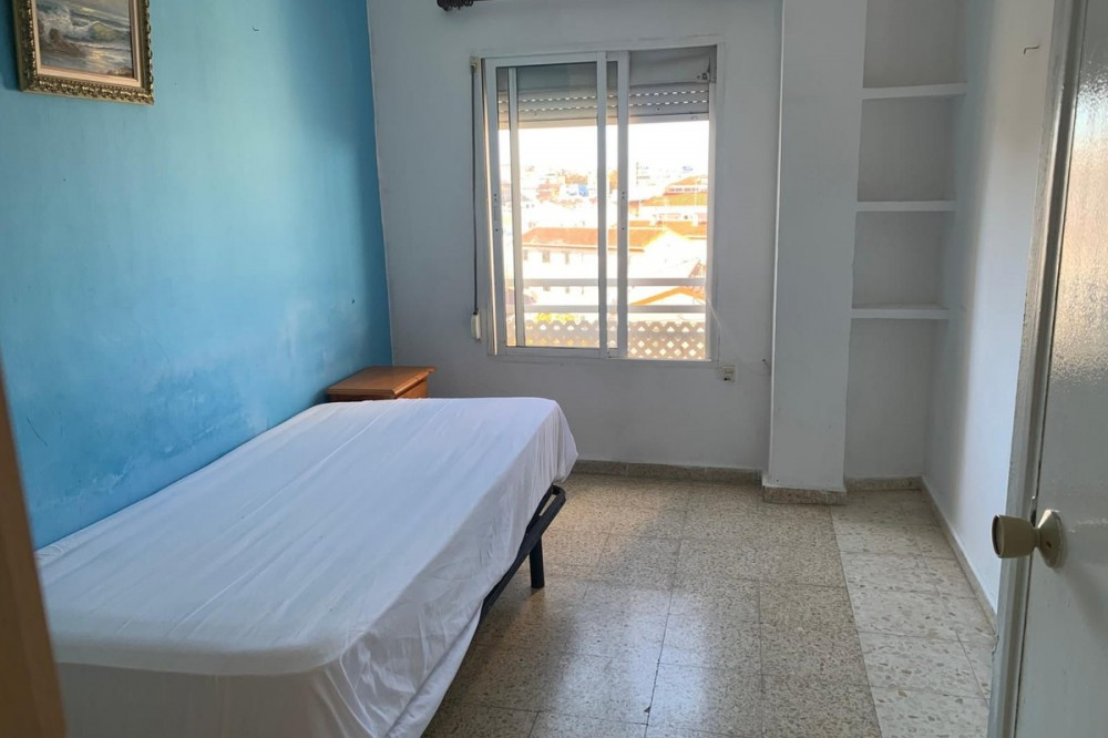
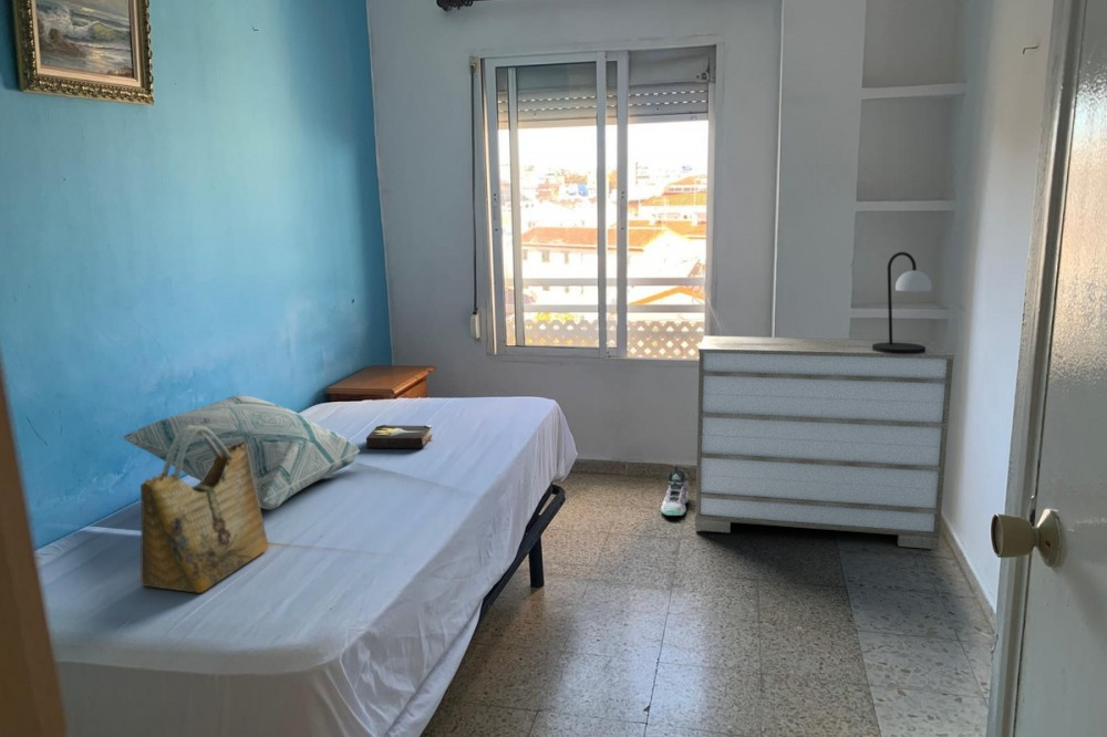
+ table lamp (891, 303)
+ hardback book (400, 435)
+ dresser (813, 435)
+ sneaker (674, 487)
+ grocery bag (201, 497)
+ decorative pillow (249, 448)
